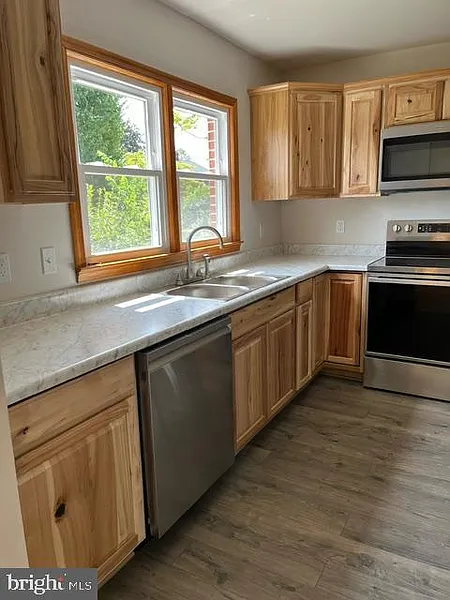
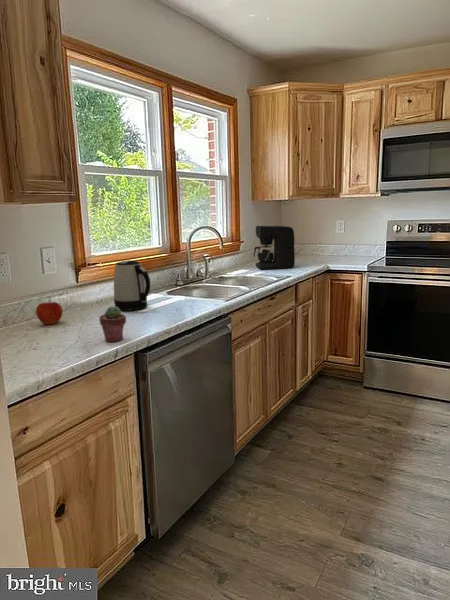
+ kettle (132, 284)
+ apple (49, 311)
+ potted succulent (113, 323)
+ coffee maker (270, 246)
